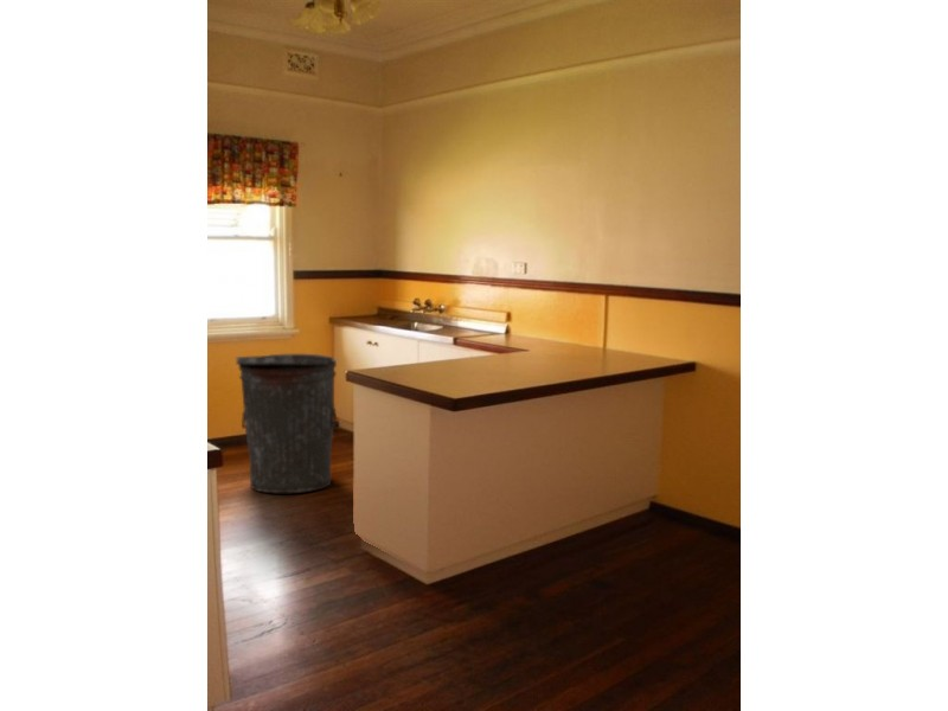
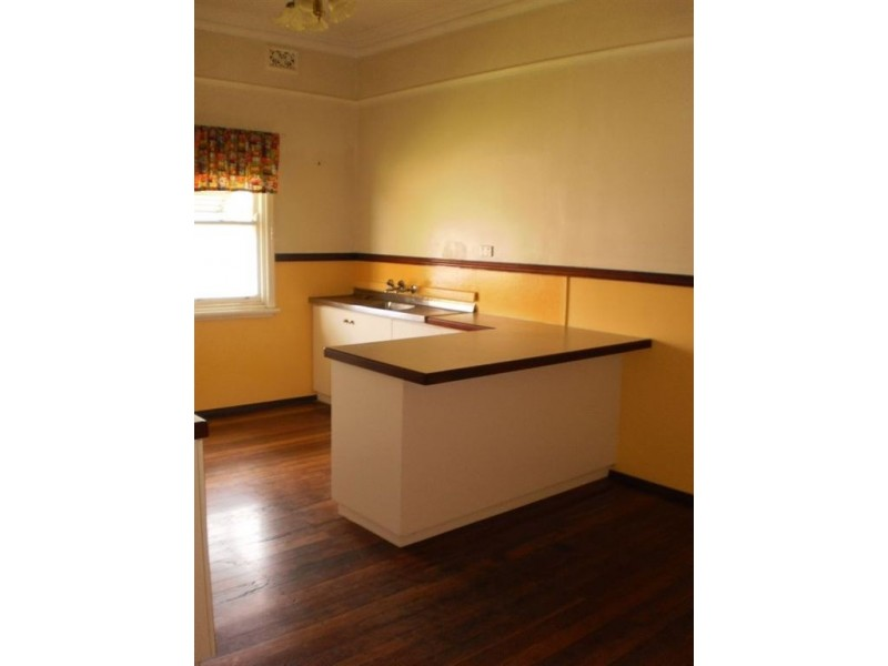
- trash can (287, 419)
